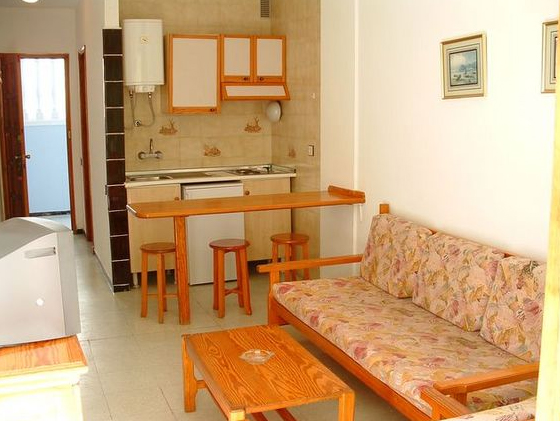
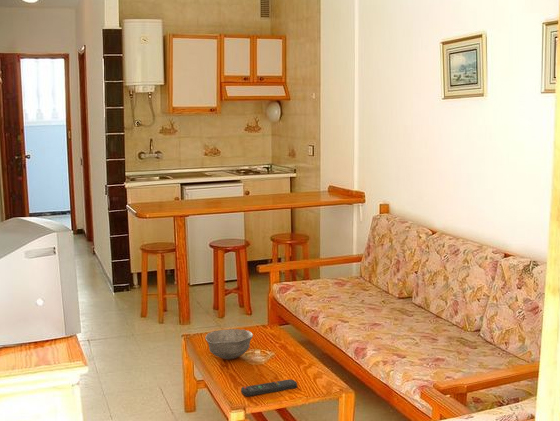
+ bowl (229, 346)
+ remote control (269, 387)
